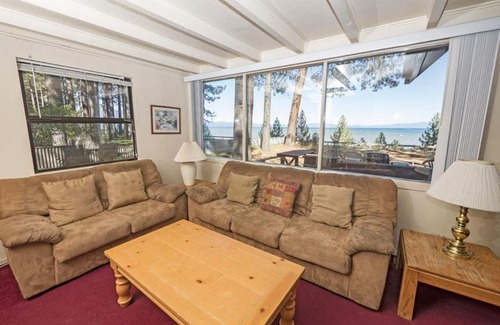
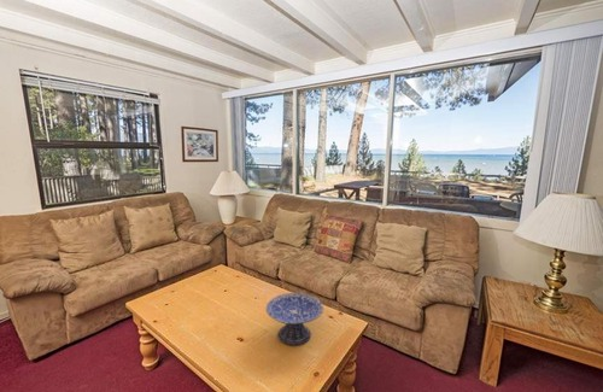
+ decorative bowl (294, 320)
